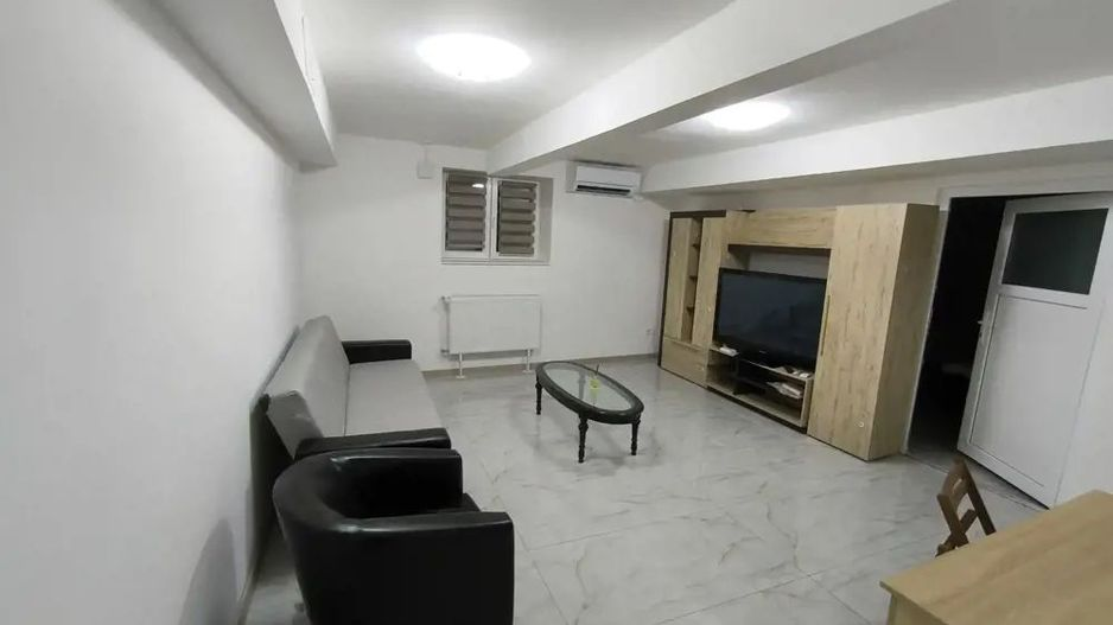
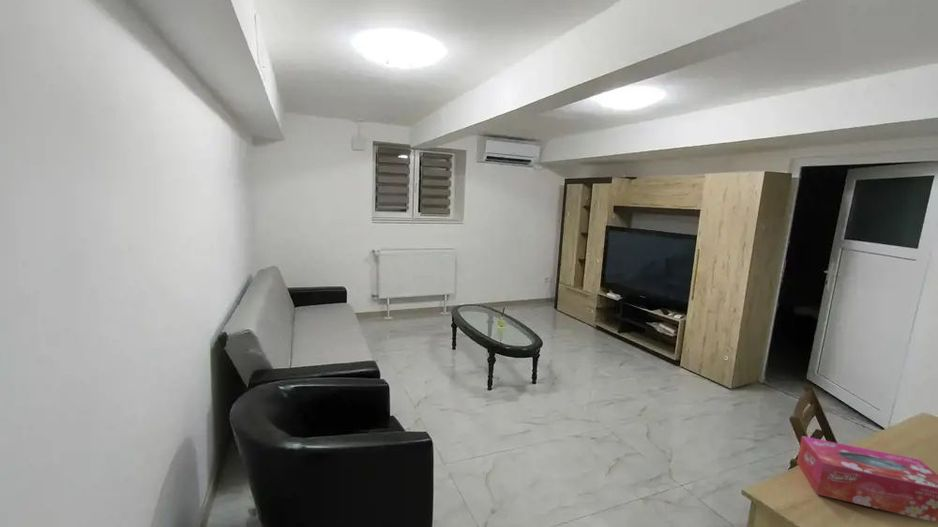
+ tissue box (868, 476)
